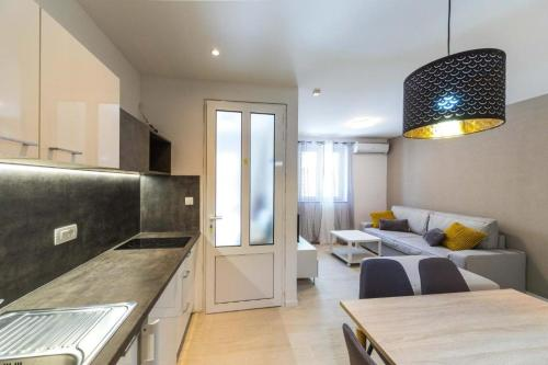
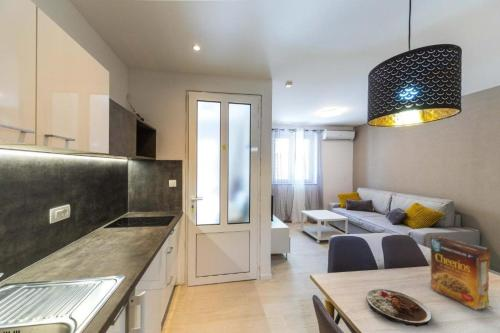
+ plate (396, 304)
+ cereal box (459, 268)
